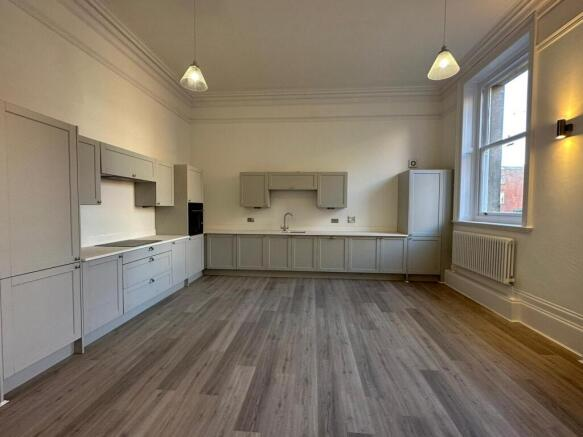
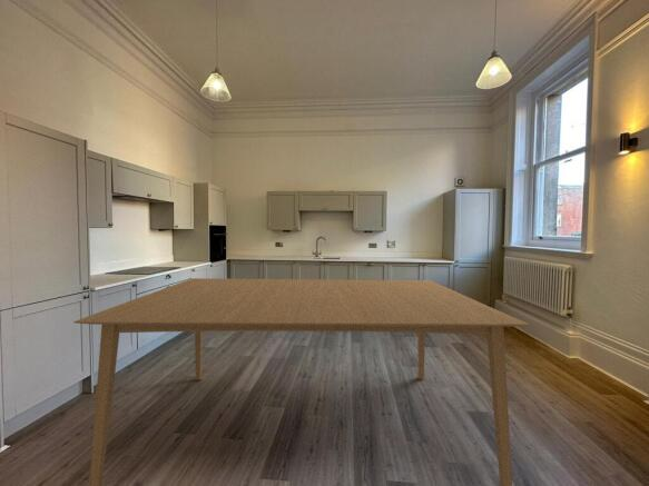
+ dining table (307, 330)
